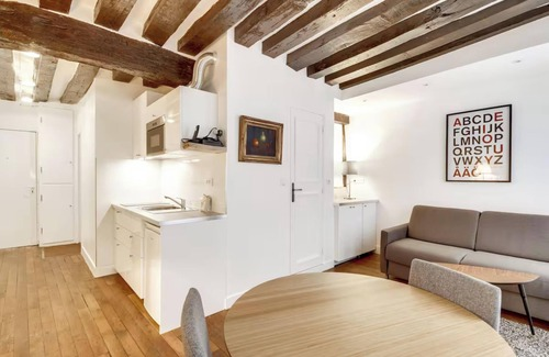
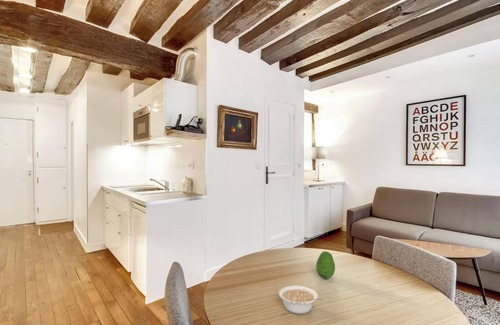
+ fruit (325, 264)
+ legume (299, 299)
